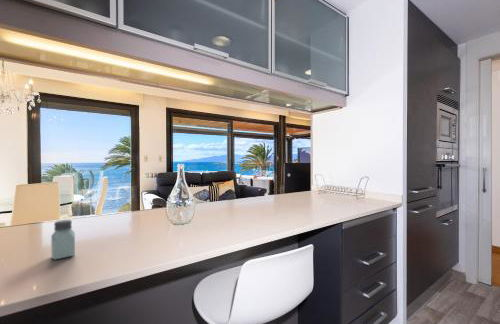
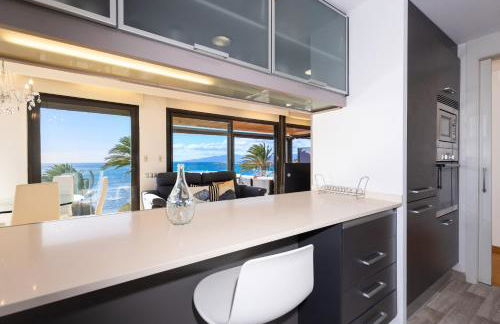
- saltshaker (63, 238)
